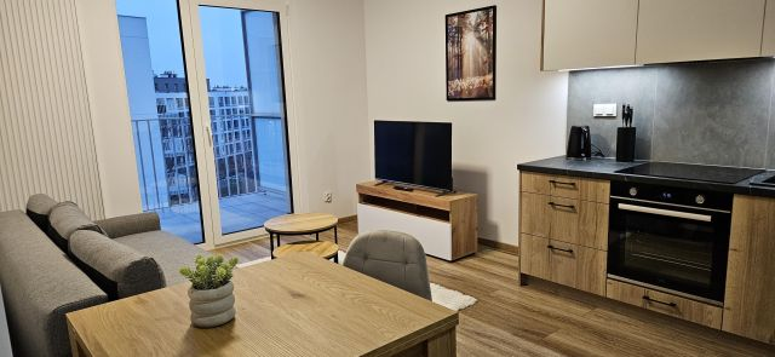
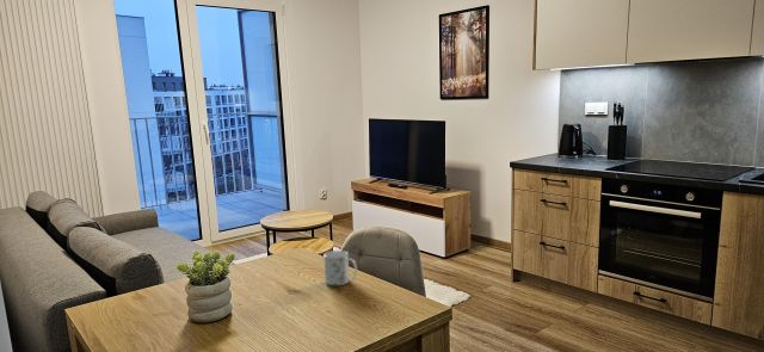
+ mug (340, 267)
